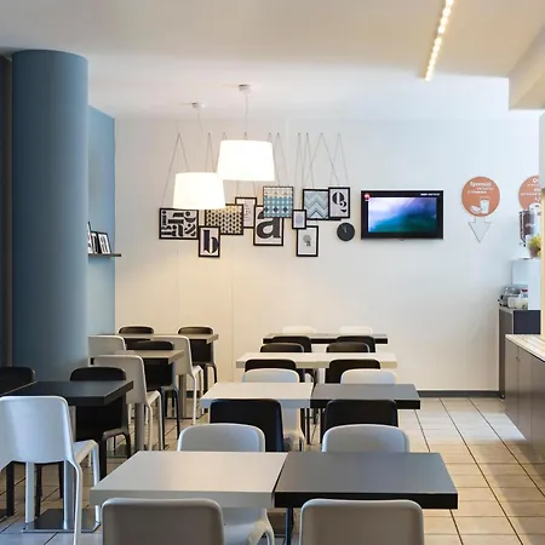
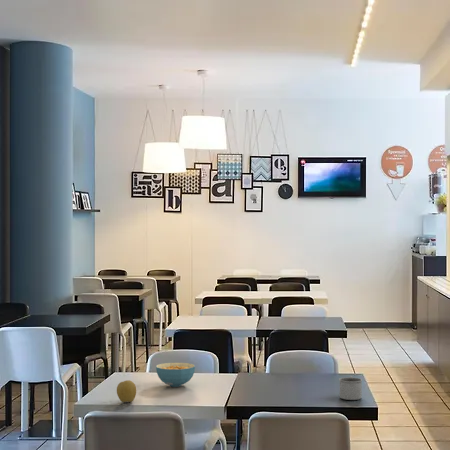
+ cereal bowl (175, 375)
+ mug (350, 387)
+ fruit (126, 391)
